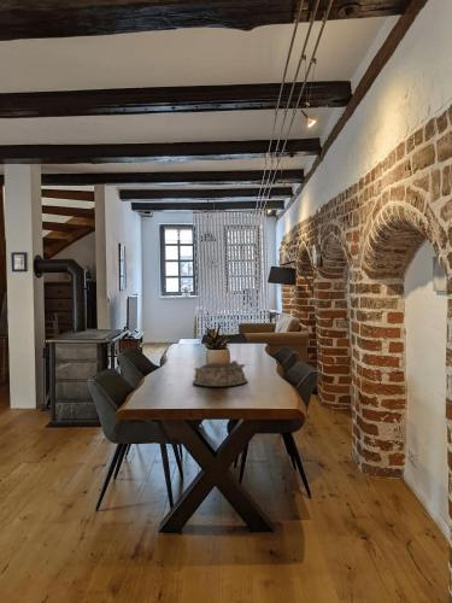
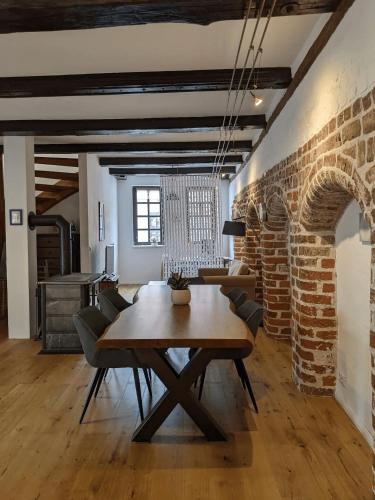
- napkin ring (221, 373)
